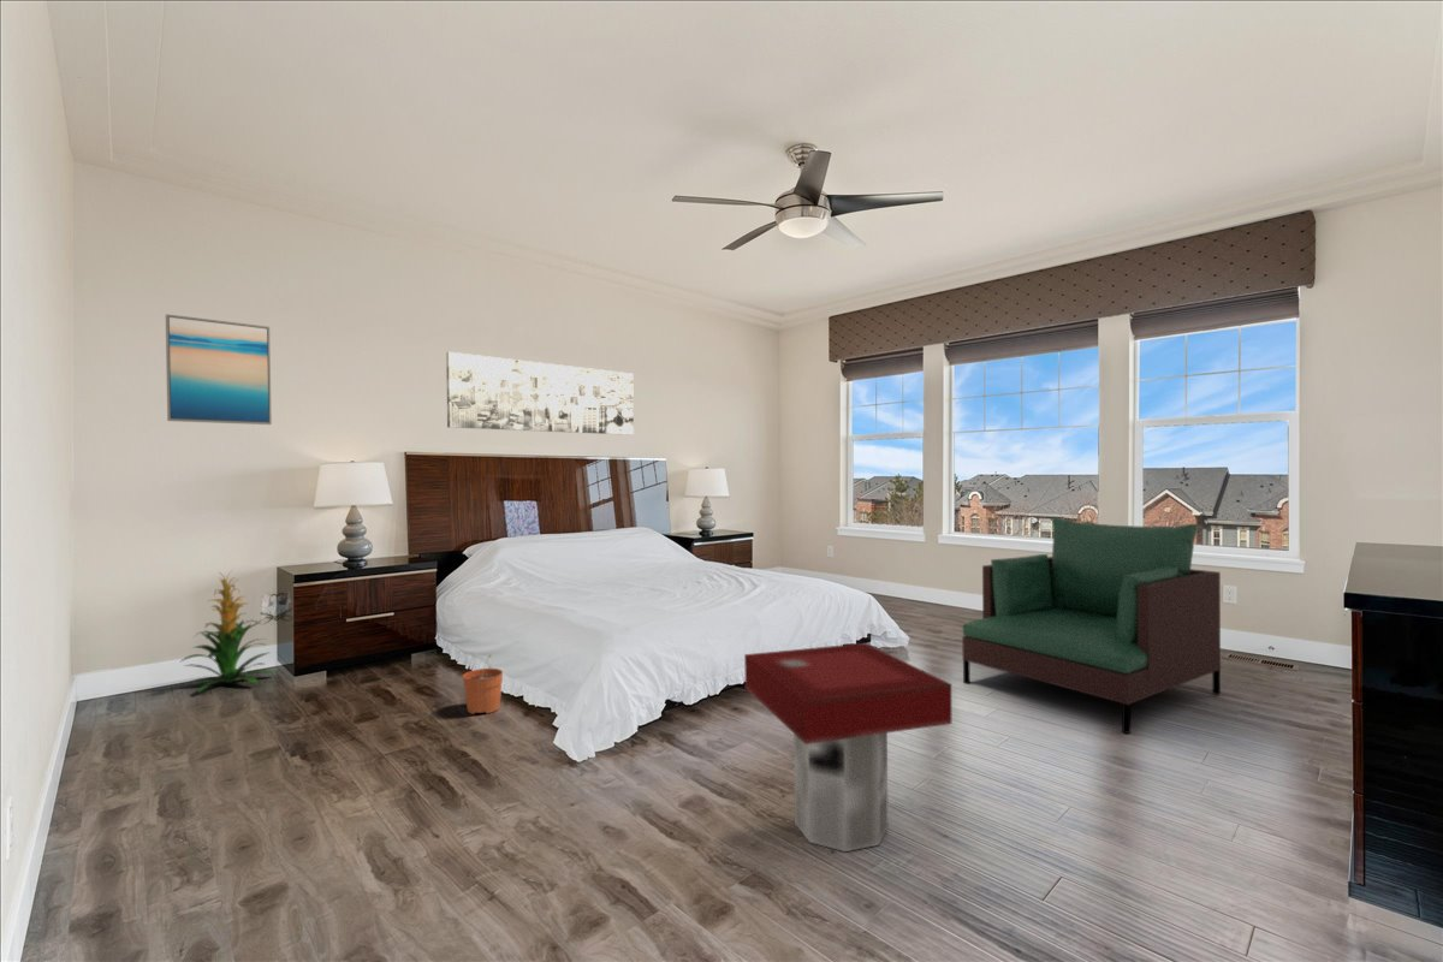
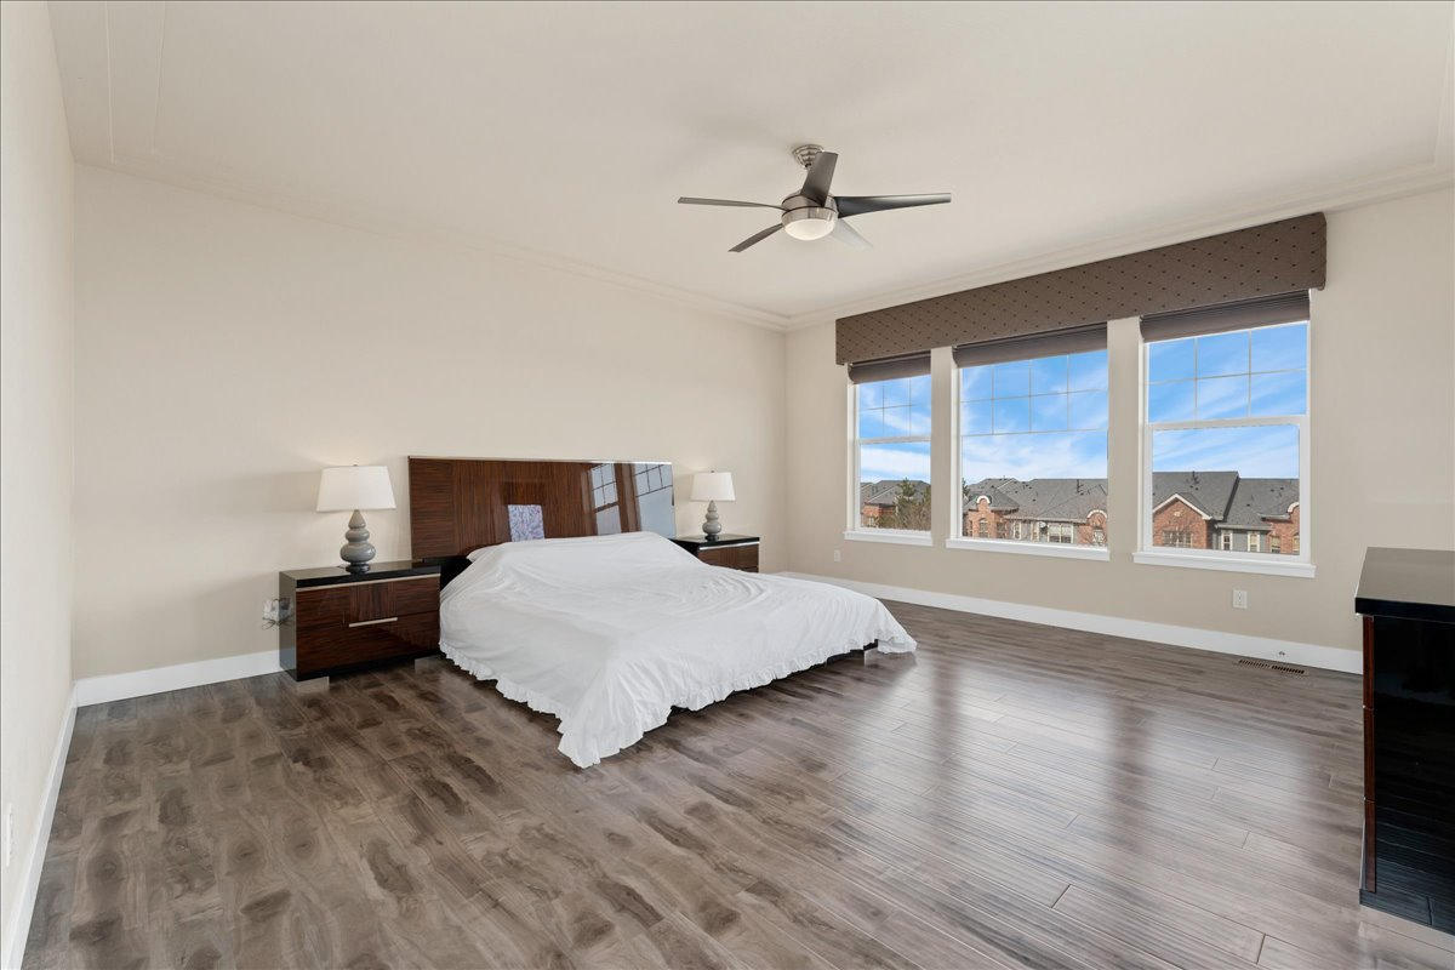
- wall art (548, 397)
- side table (839, 747)
- plant pot (482, 682)
- wall art (220, 372)
- armchair (1087, 605)
- indoor plant (228, 627)
